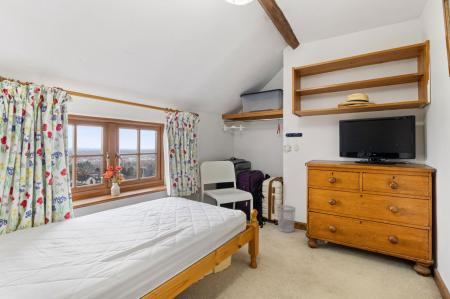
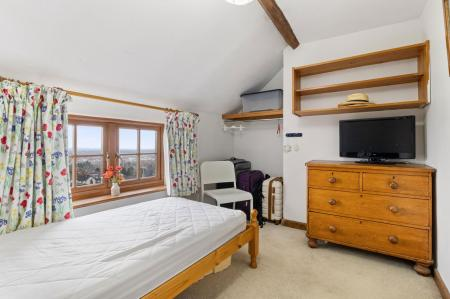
- wastebasket (286, 218)
